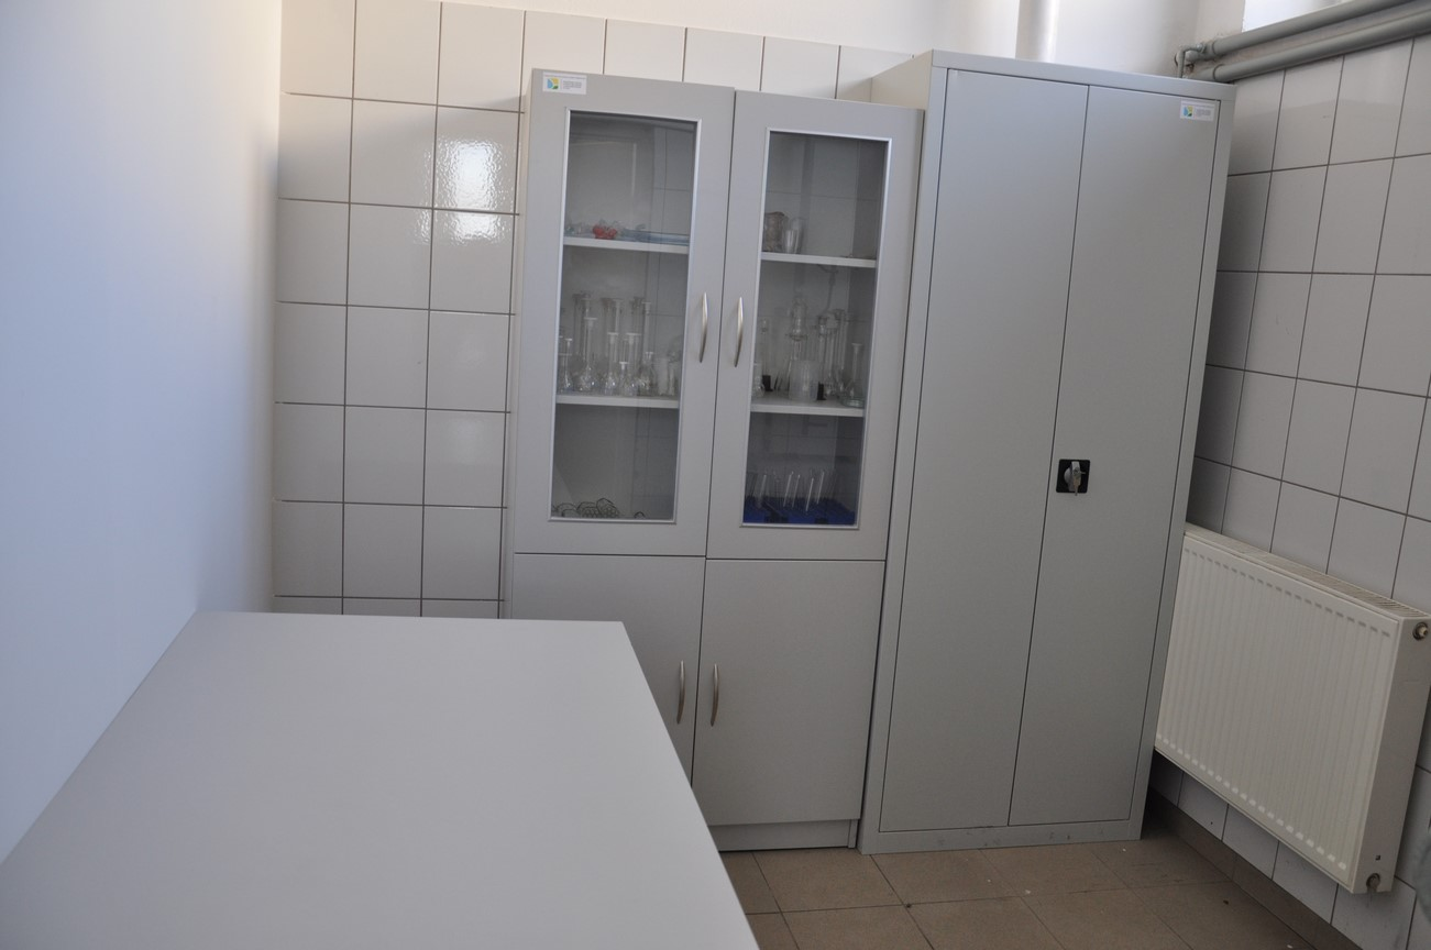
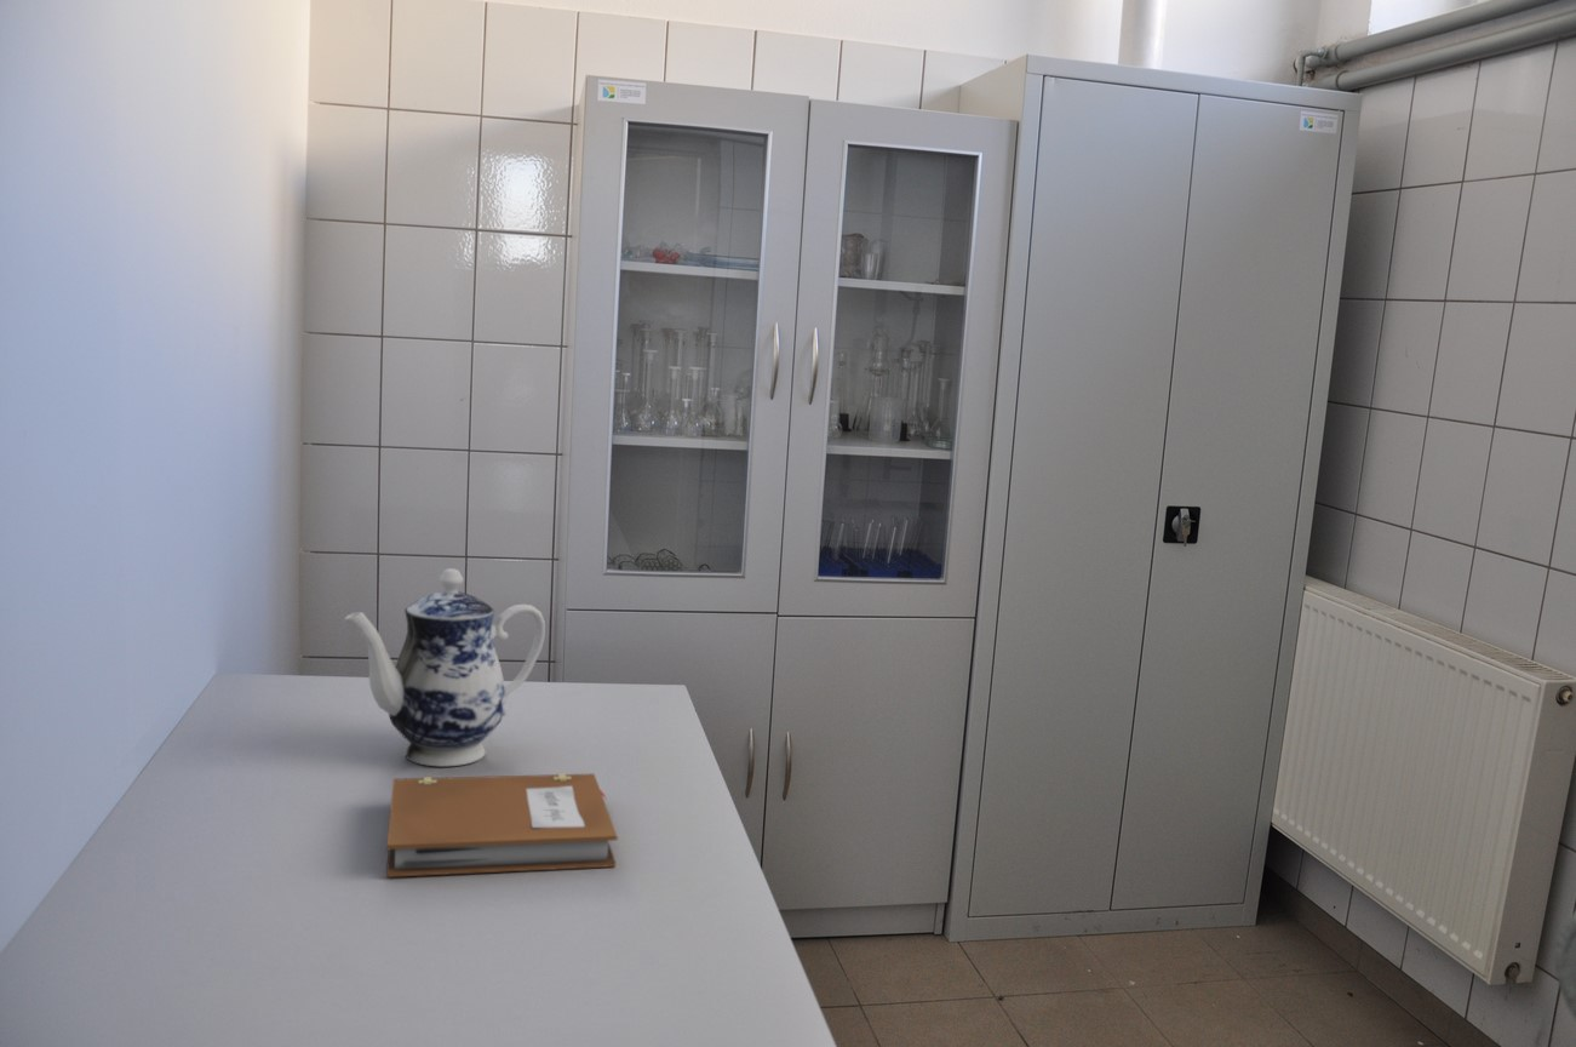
+ teapot (448, 662)
+ notebook (505, 818)
